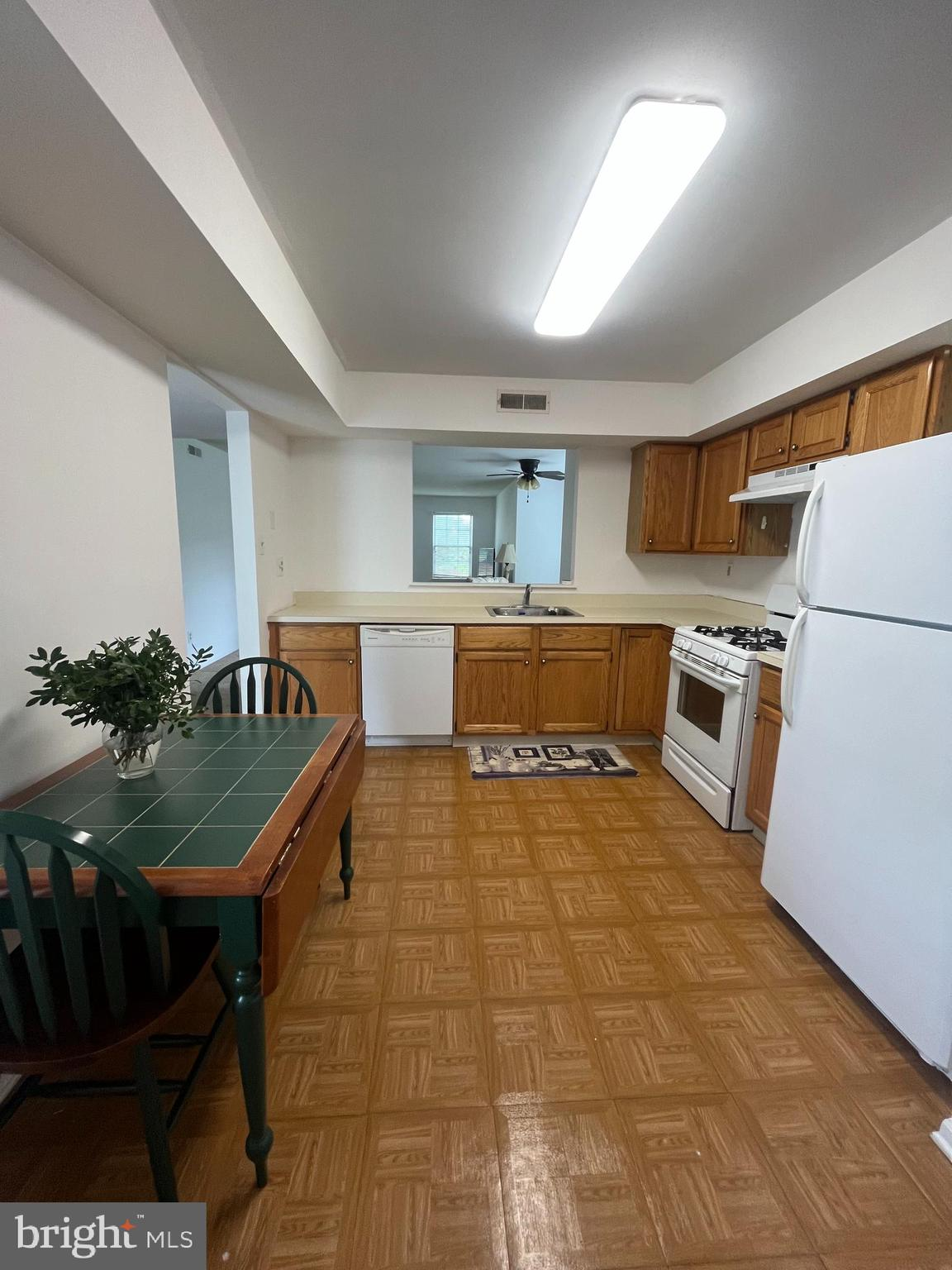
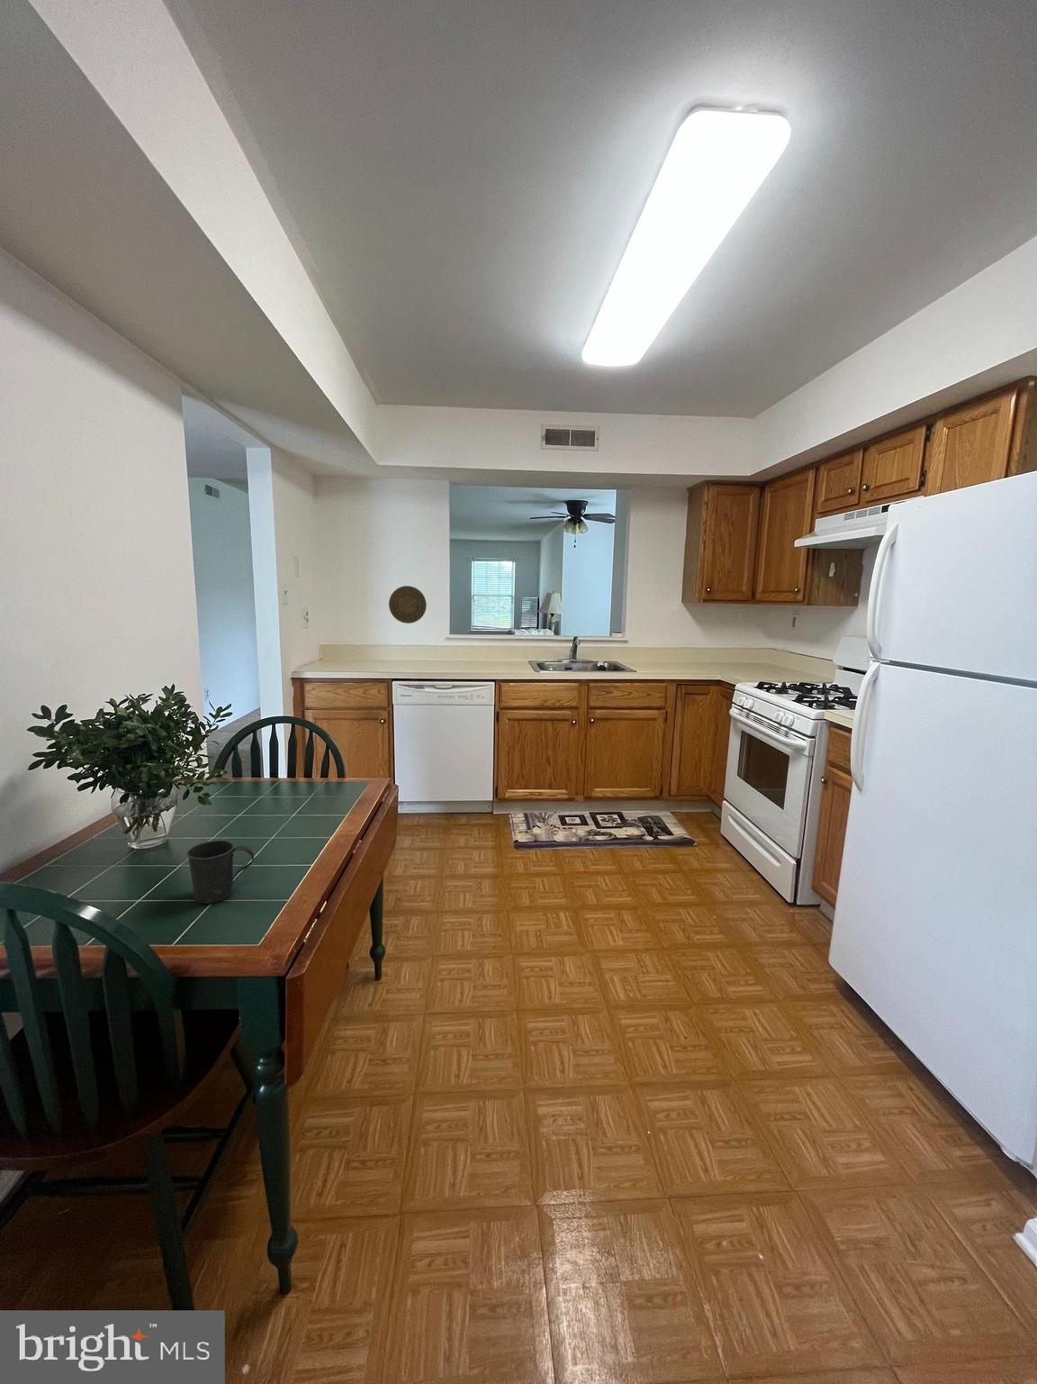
+ decorative plate (407, 605)
+ mug (221, 871)
